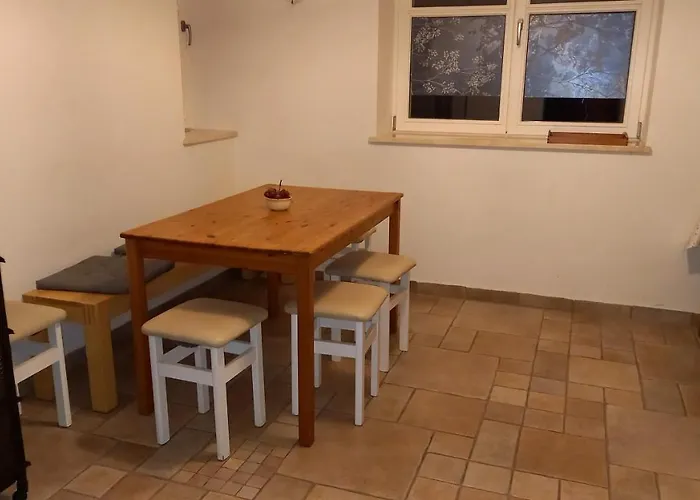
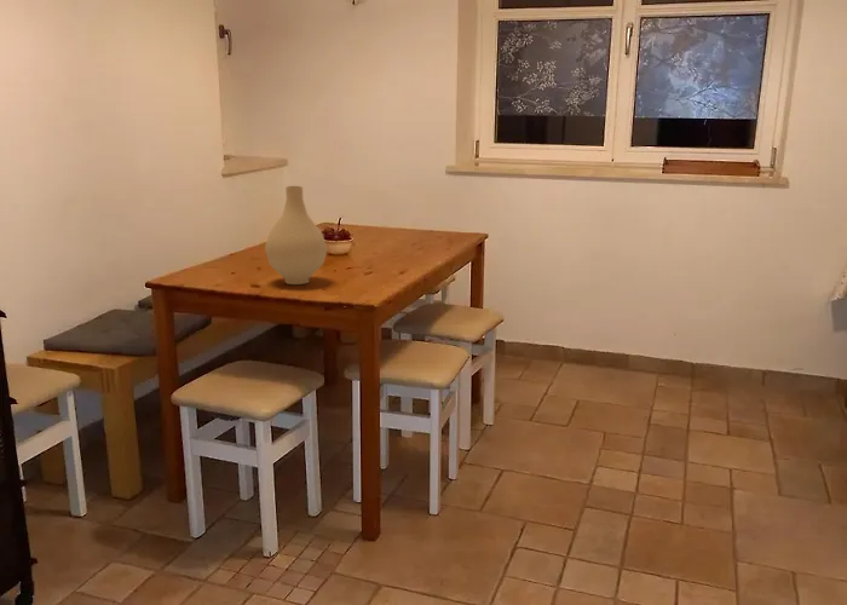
+ vase (295, 235)
